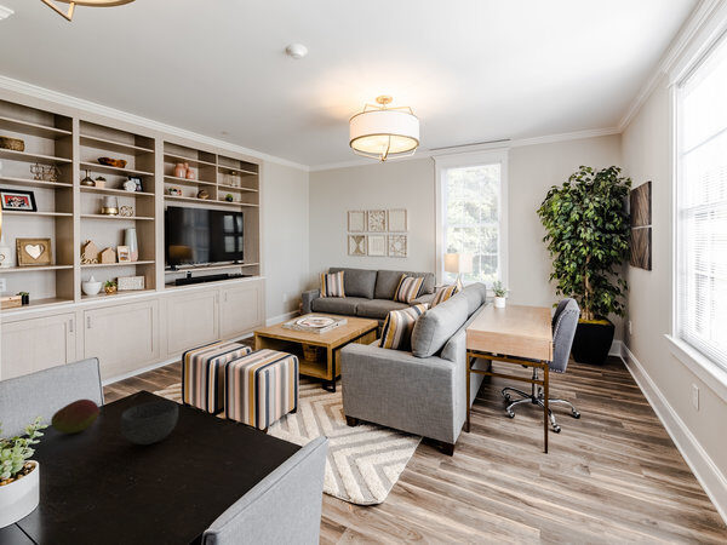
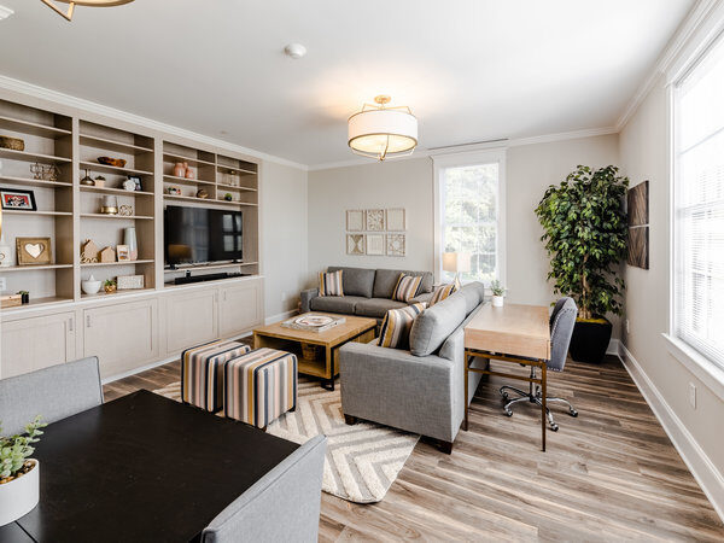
- bowl (150, 424)
- fruit (78, 415)
